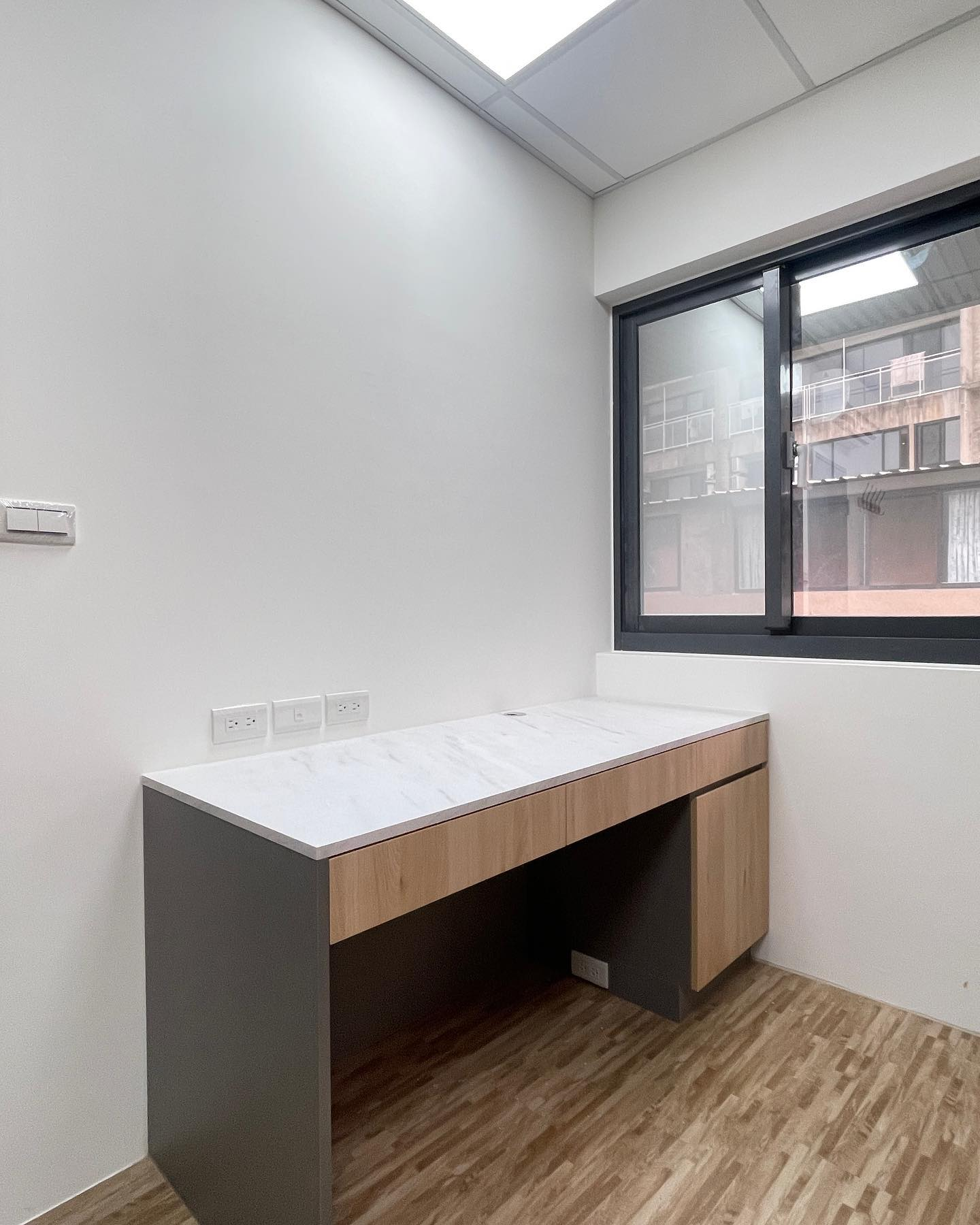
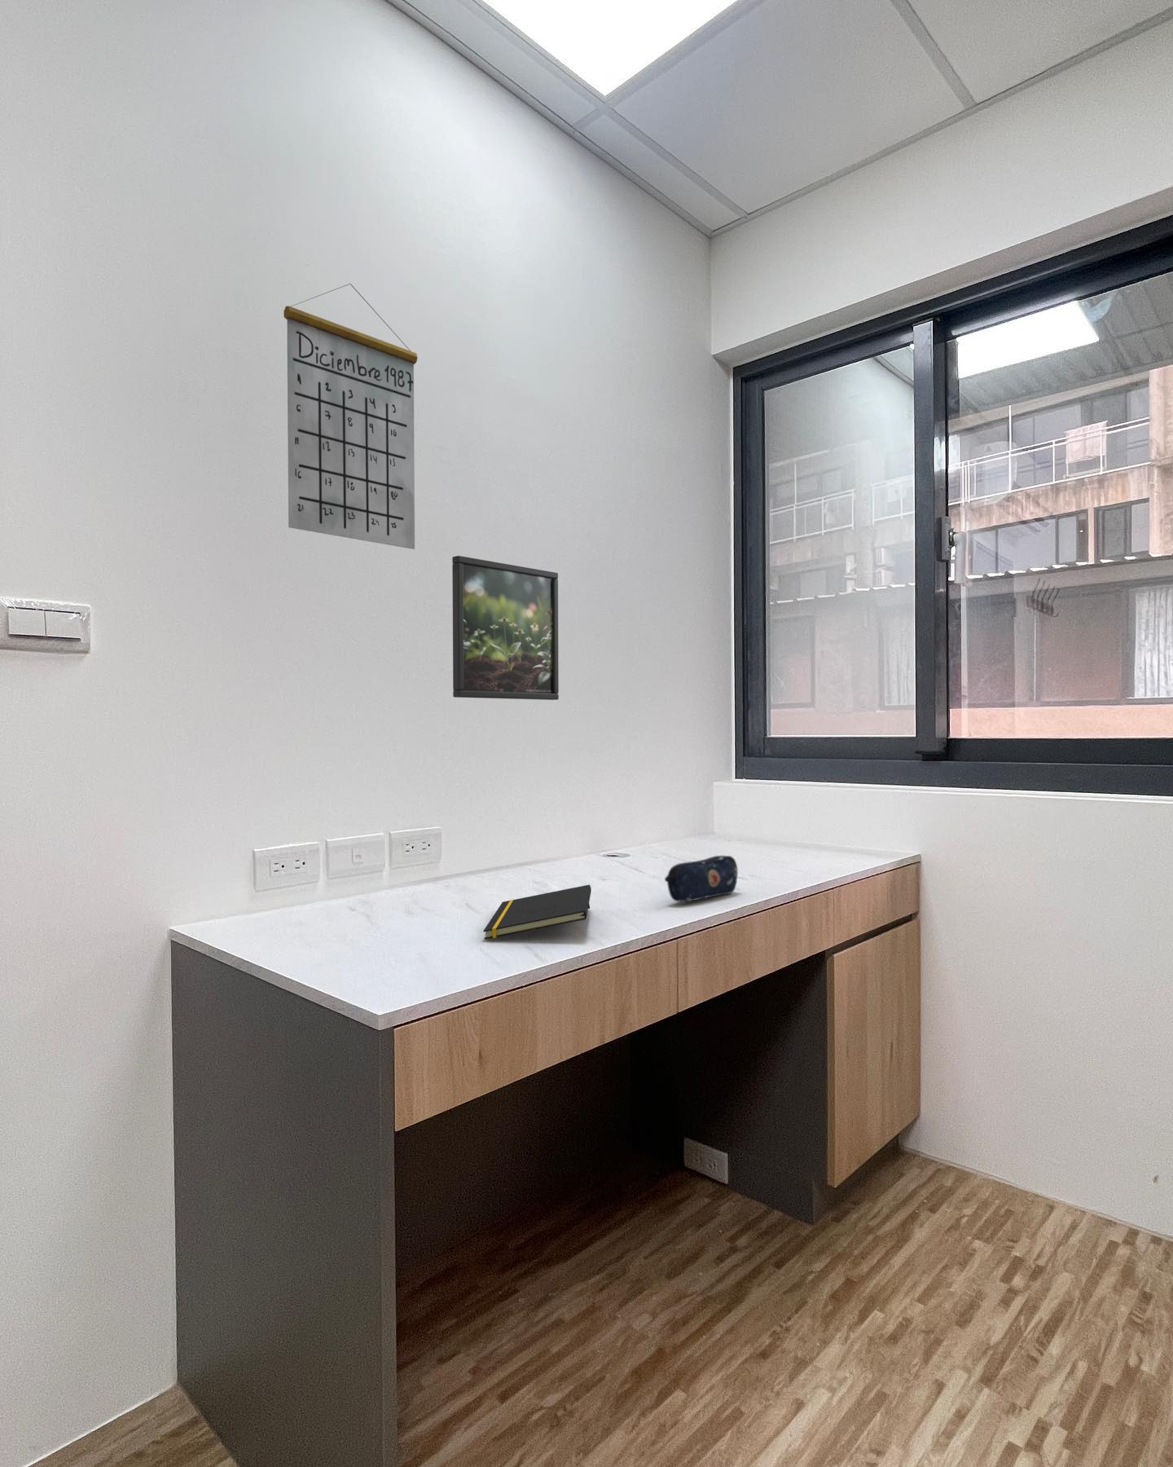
+ calendar (354, 410)
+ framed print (508, 631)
+ pencil case (704, 878)
+ notepad (541, 910)
